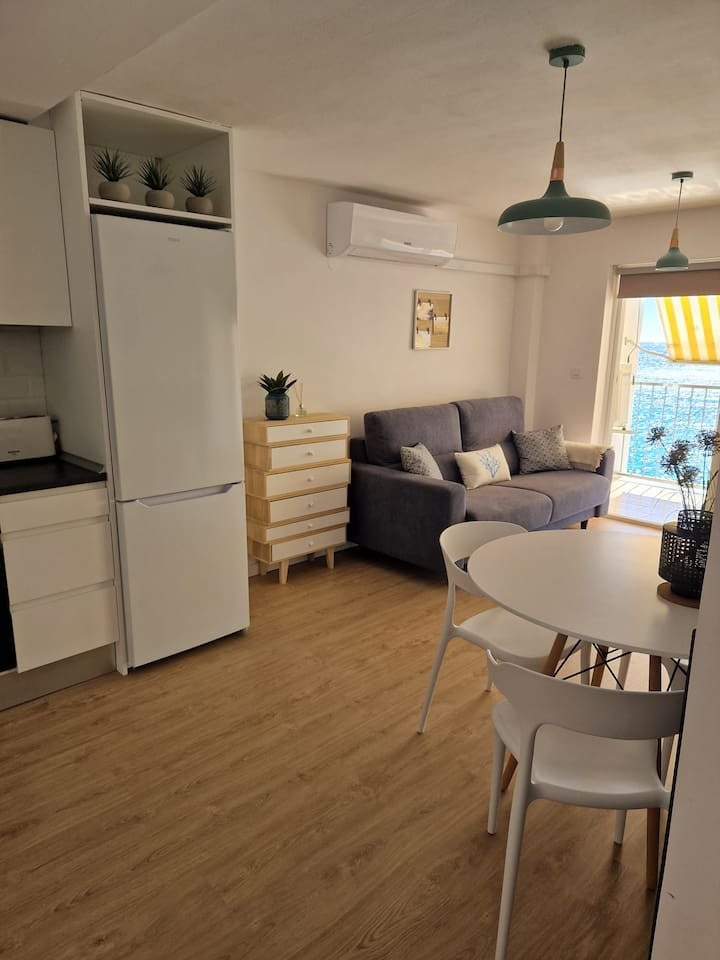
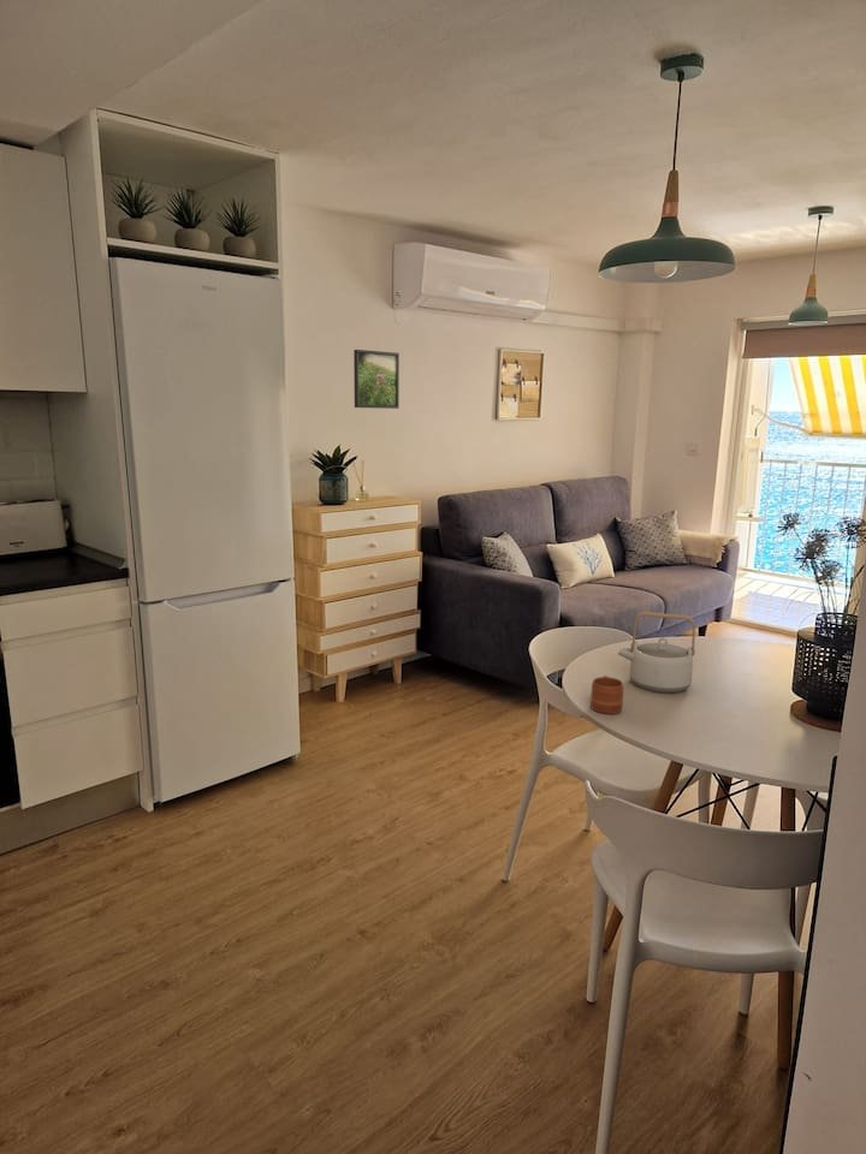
+ mug (607, 691)
+ teapot (656, 648)
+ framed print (376, 380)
